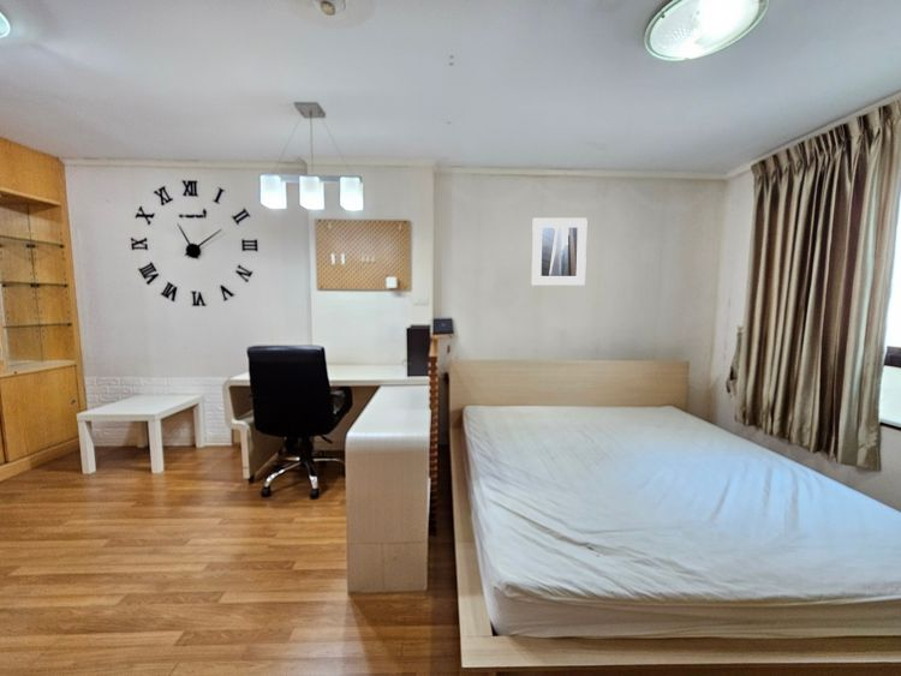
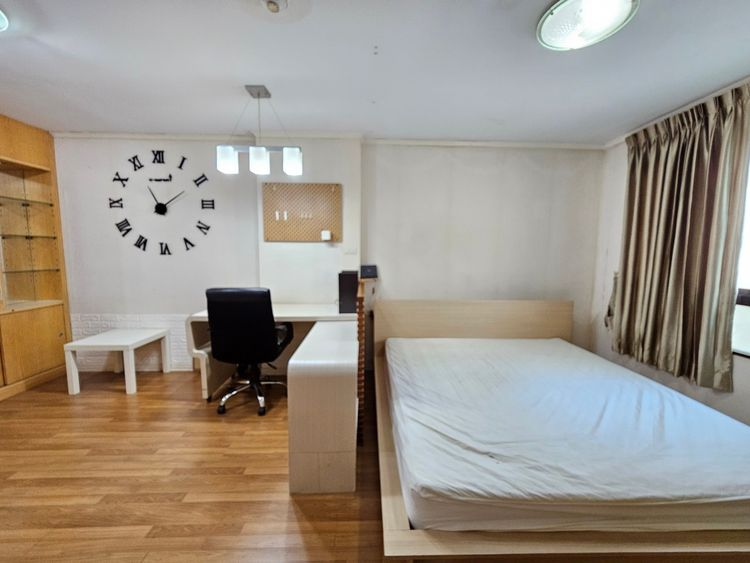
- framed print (559, 251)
